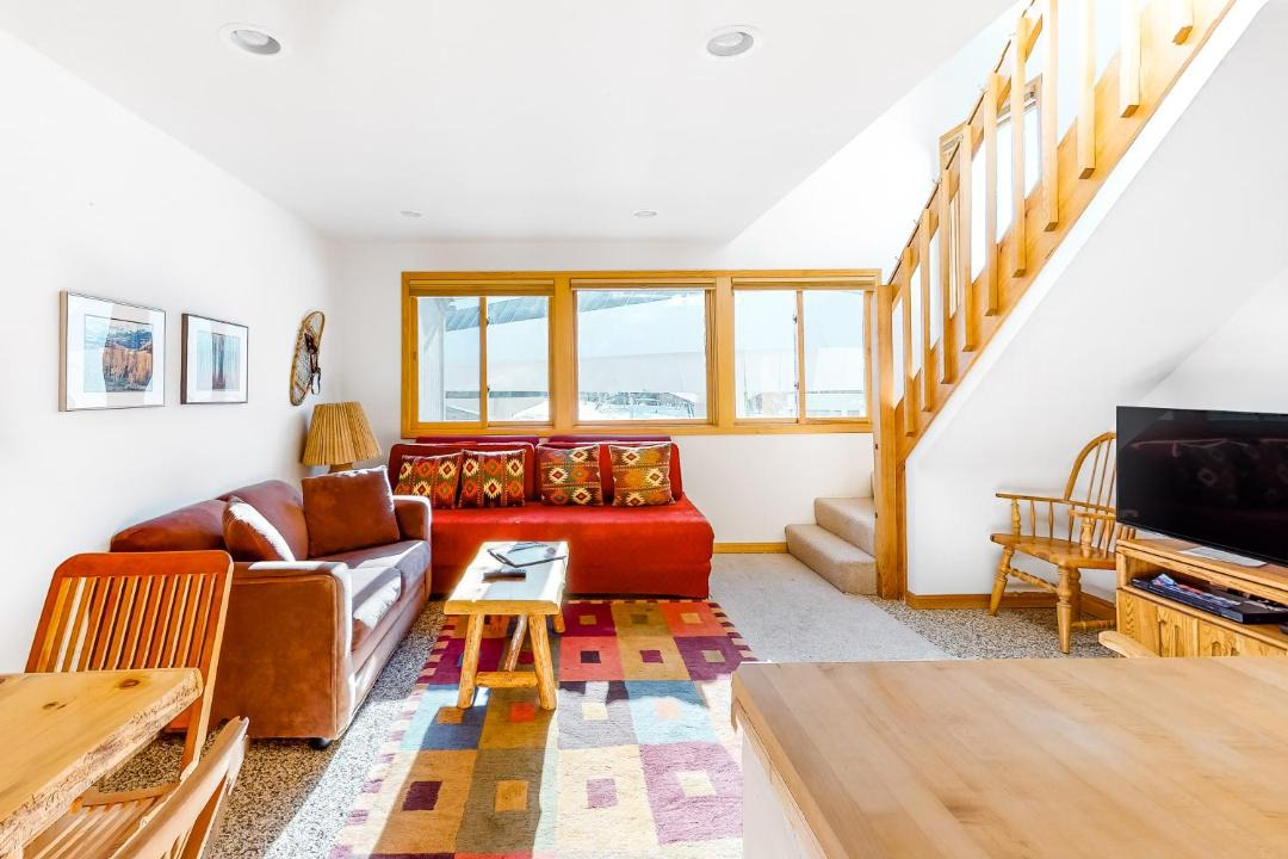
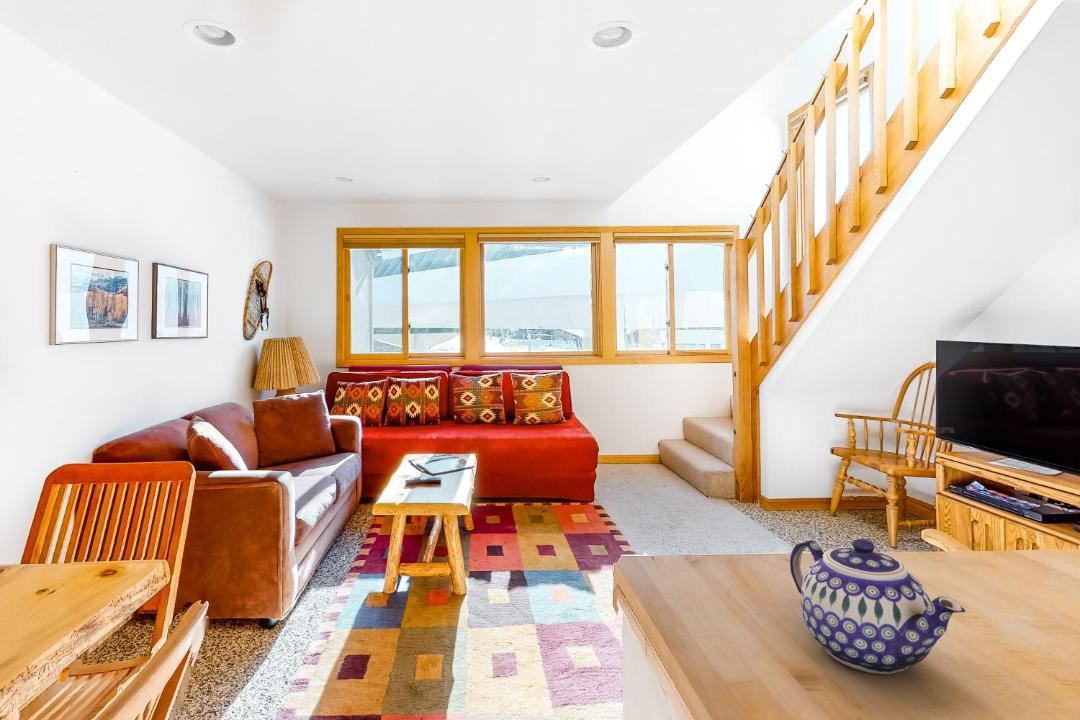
+ teapot (864, 597)
